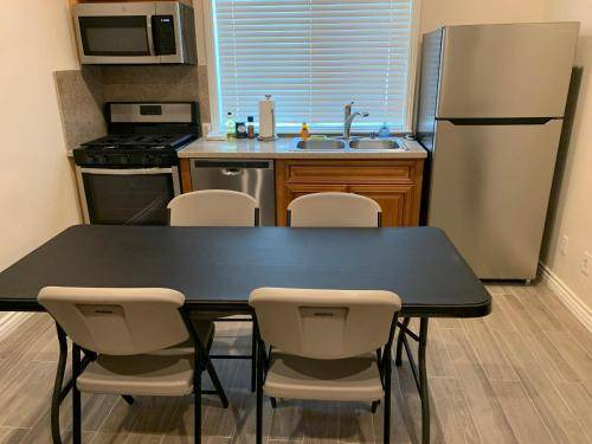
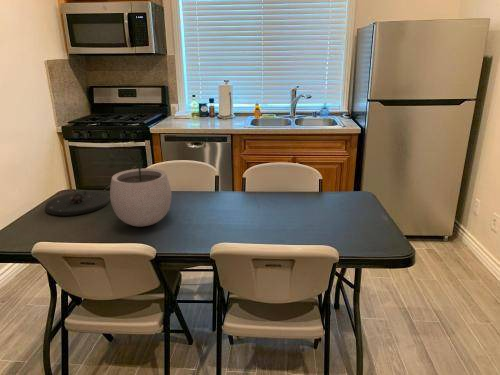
+ plant pot (140, 188)
+ plate (77, 198)
